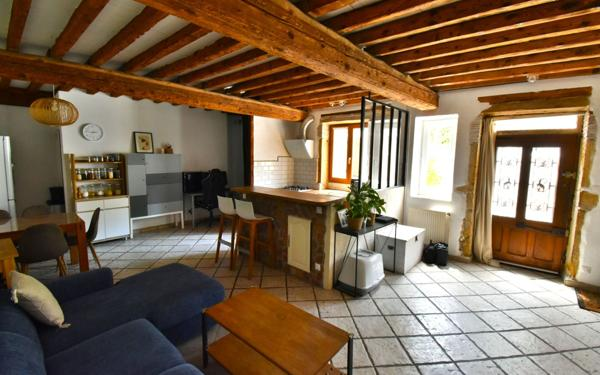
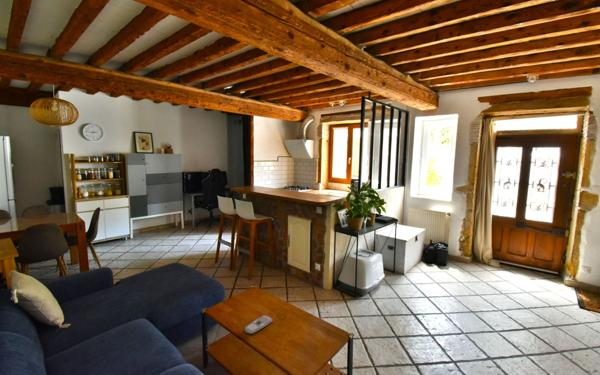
+ remote control (258, 324)
